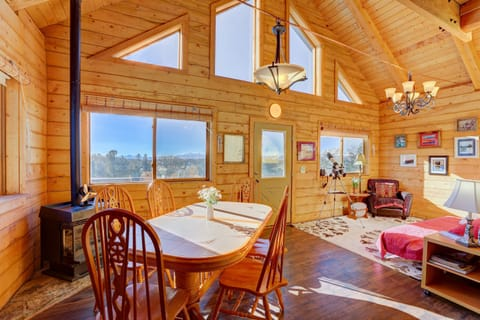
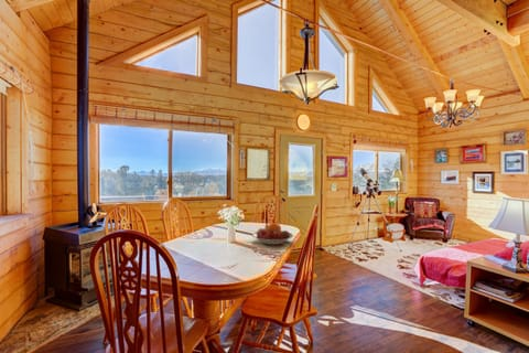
+ fruit bowl (272, 233)
